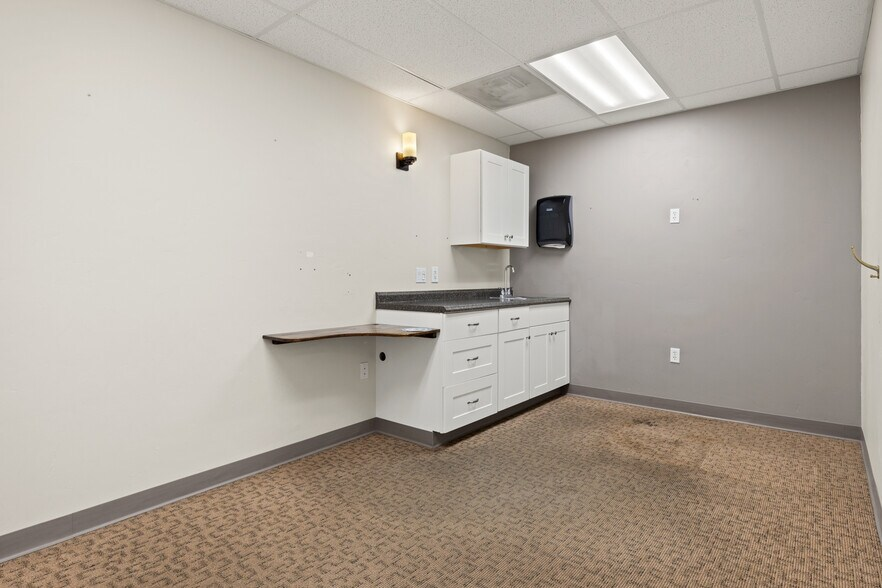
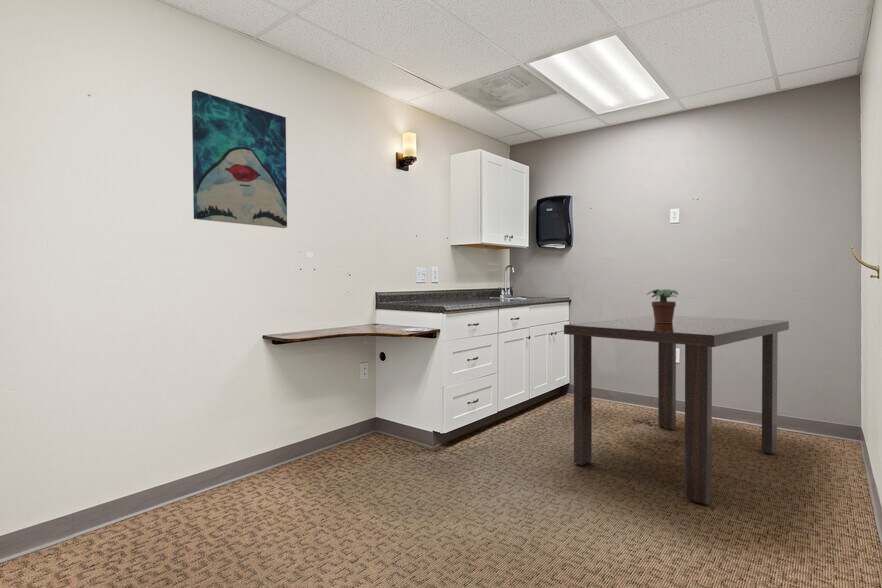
+ potted plant (662, 305)
+ wall art (243, 164)
+ dining table (675, 390)
